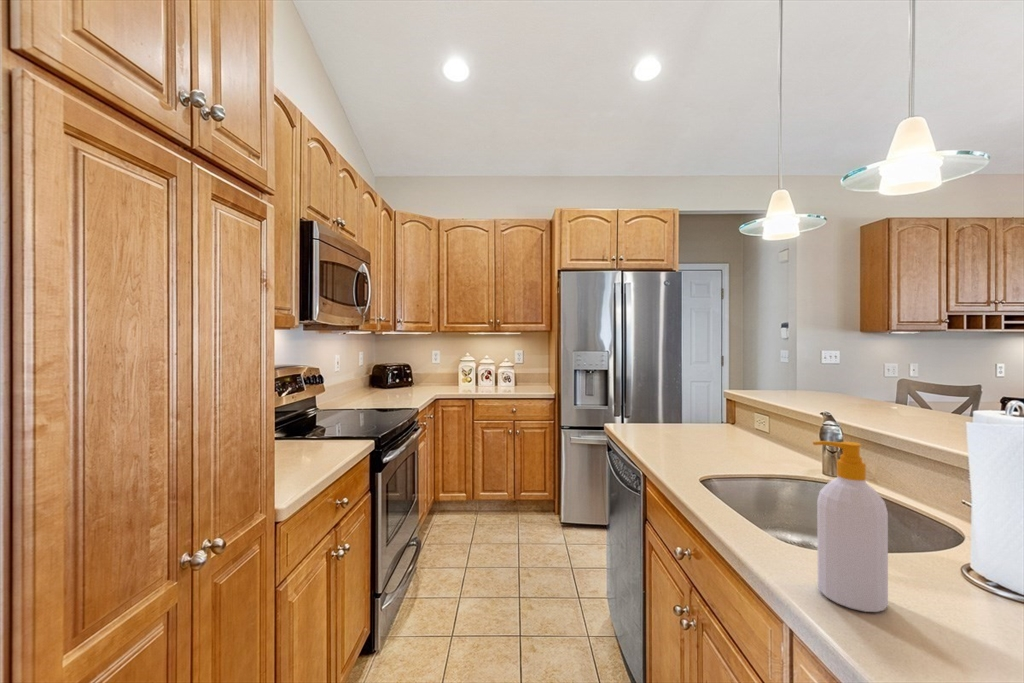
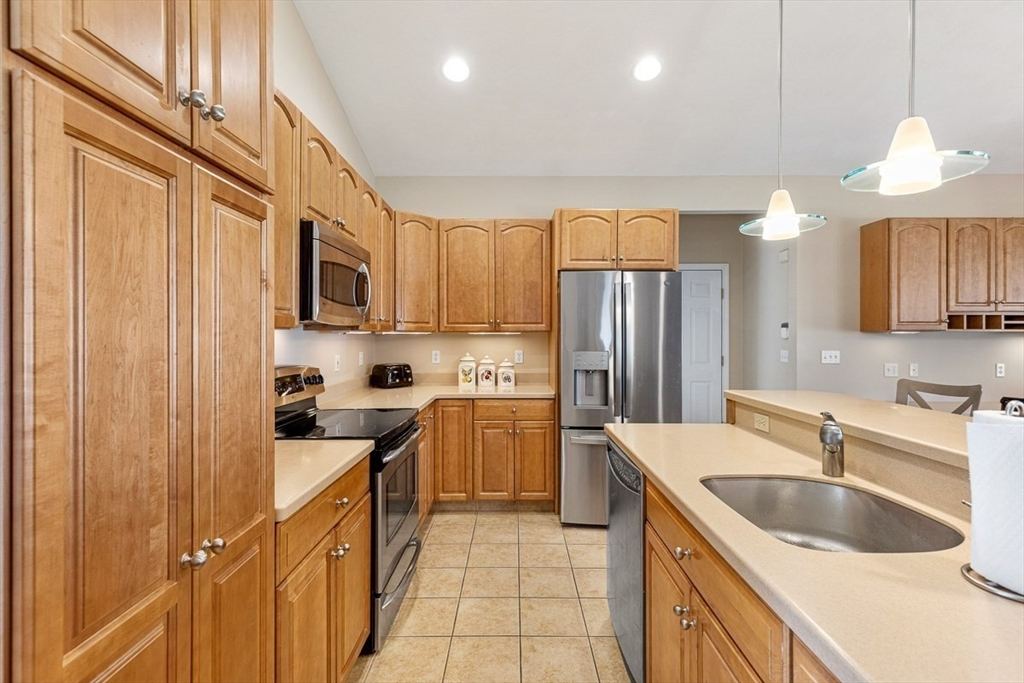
- soap bottle (848, 519)
